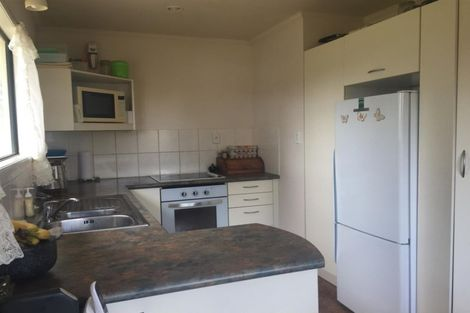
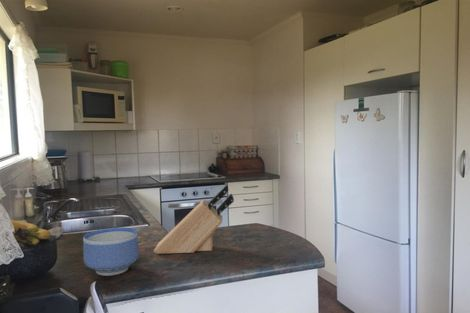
+ bowl (111, 251)
+ knife block (194, 217)
